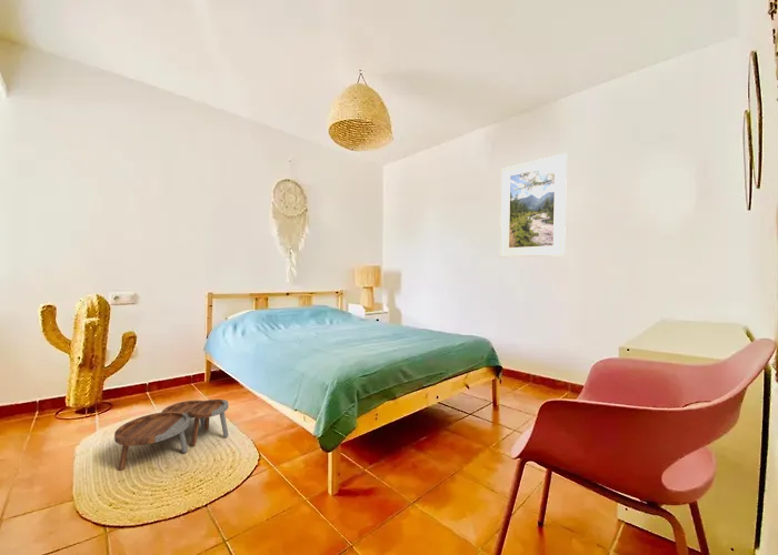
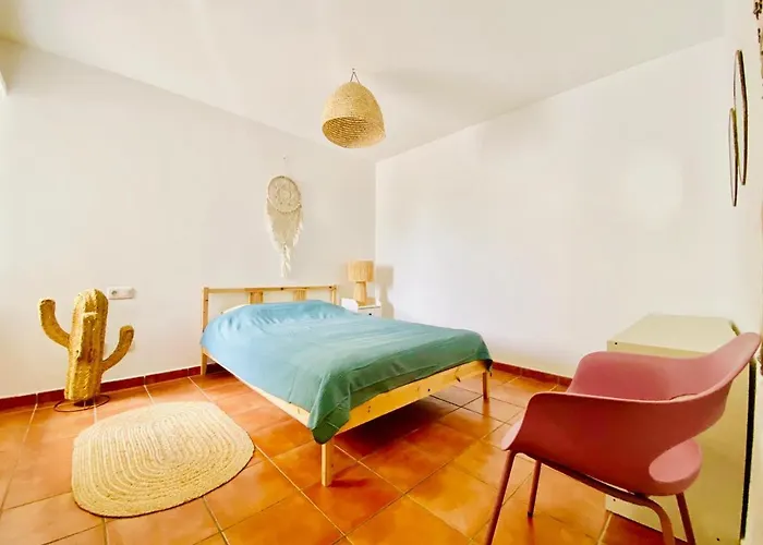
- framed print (530, 209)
- nesting tables (181, 425)
